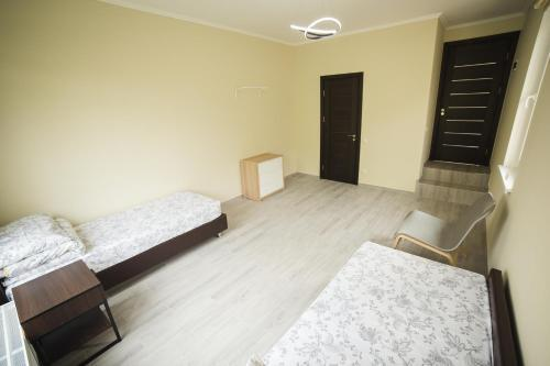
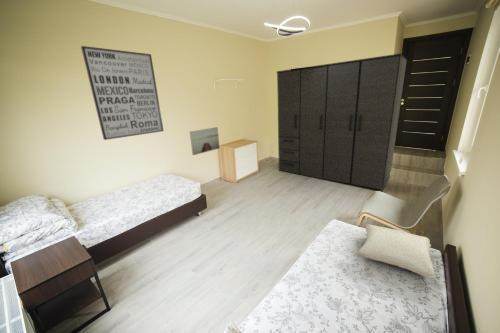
+ wall art (128, 95)
+ wall art (205, 140)
+ wardrobe (332, 123)
+ pillow (394, 247)
